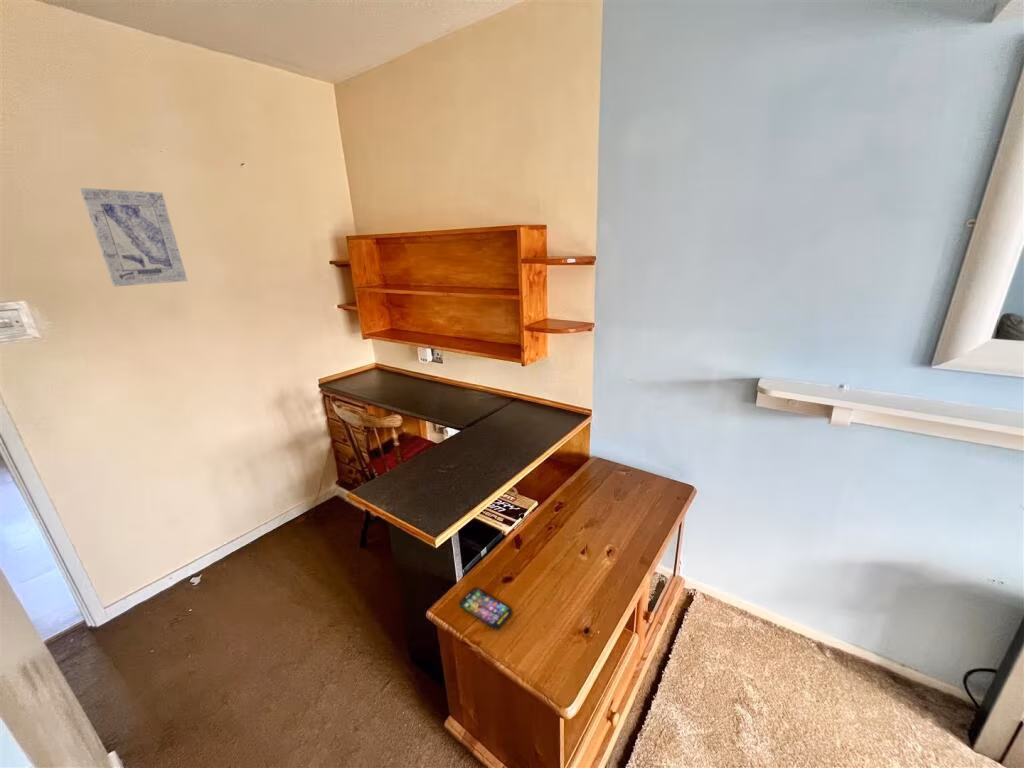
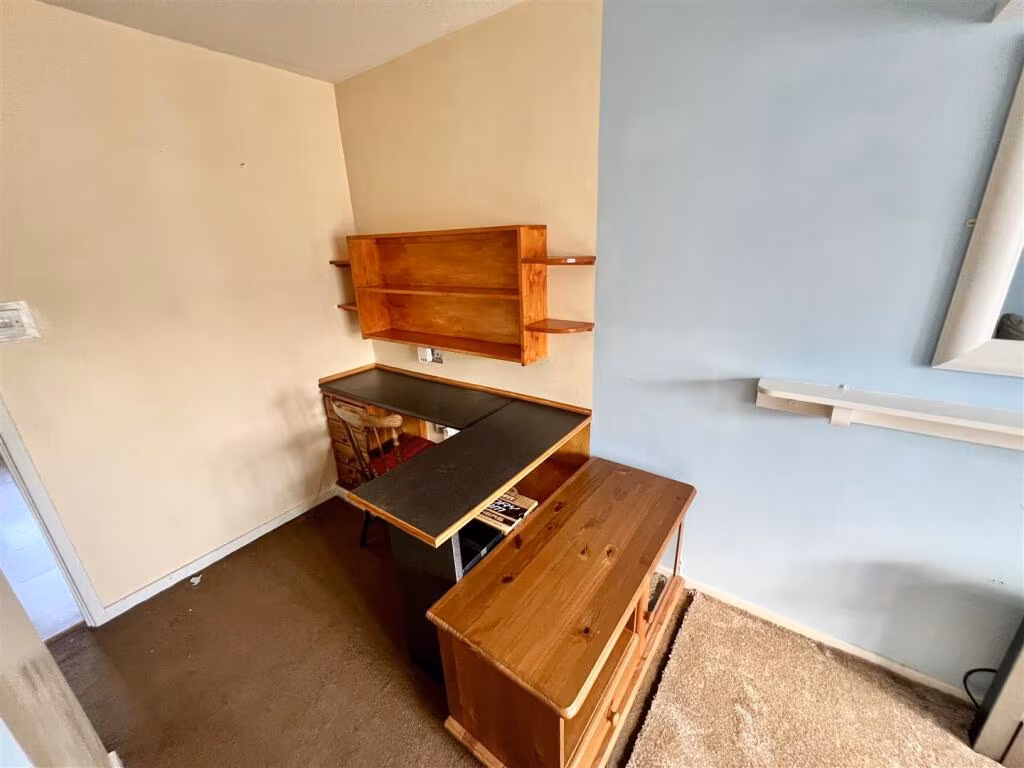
- wall art (138, 238)
- smartphone (485, 607)
